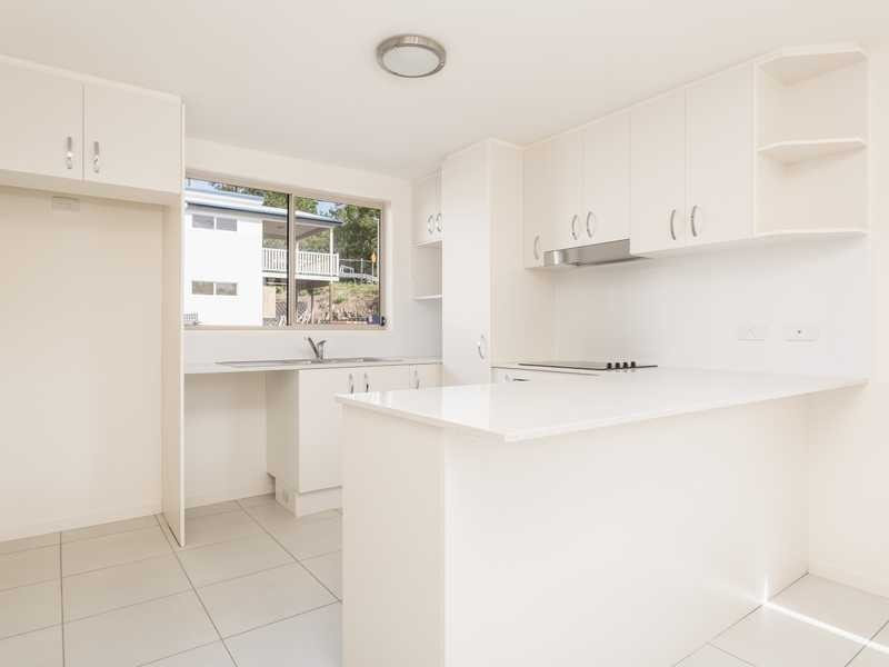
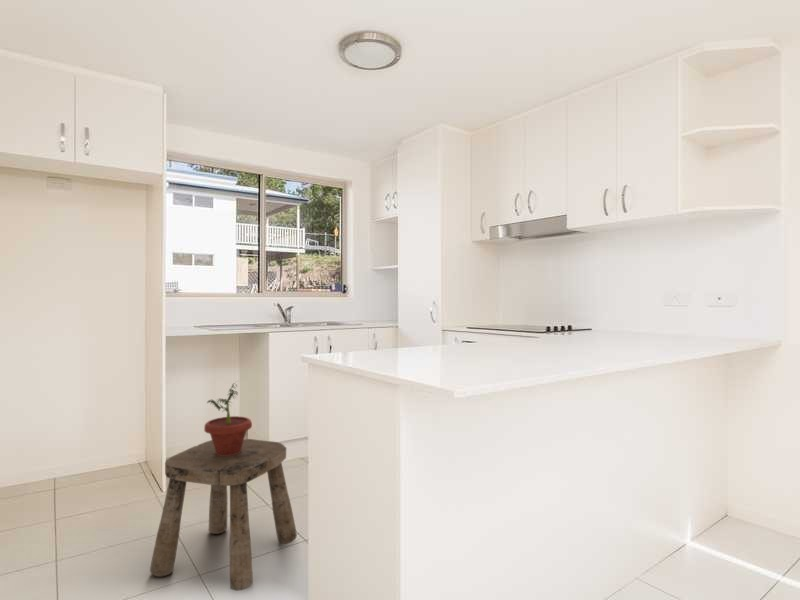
+ potted plant (228, 416)
+ stool (226, 504)
